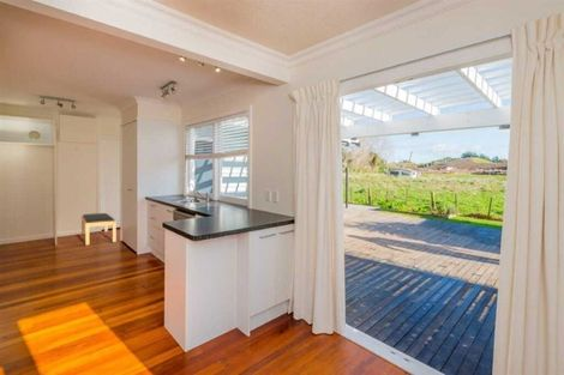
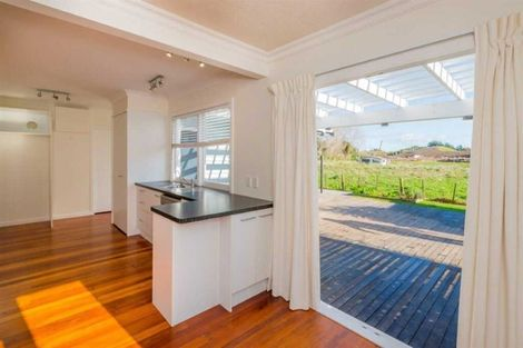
- bench (97, 225)
